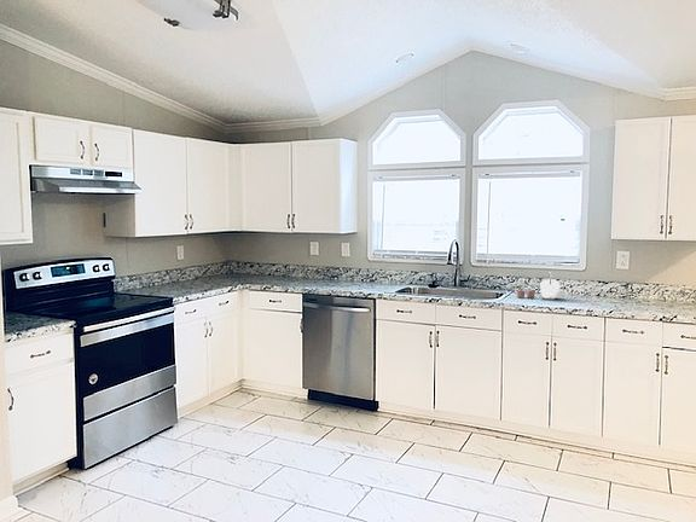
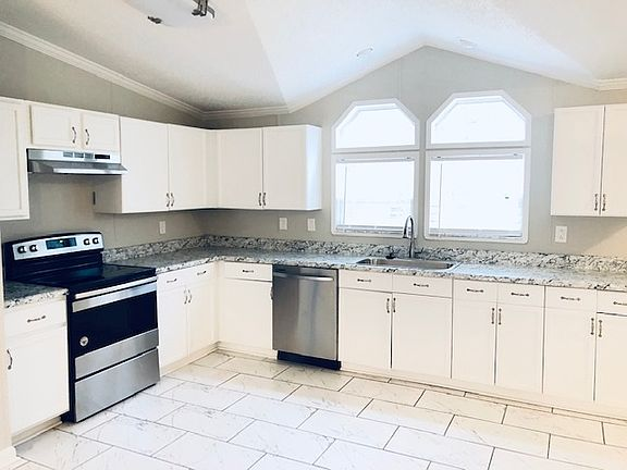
- kettle (540, 284)
